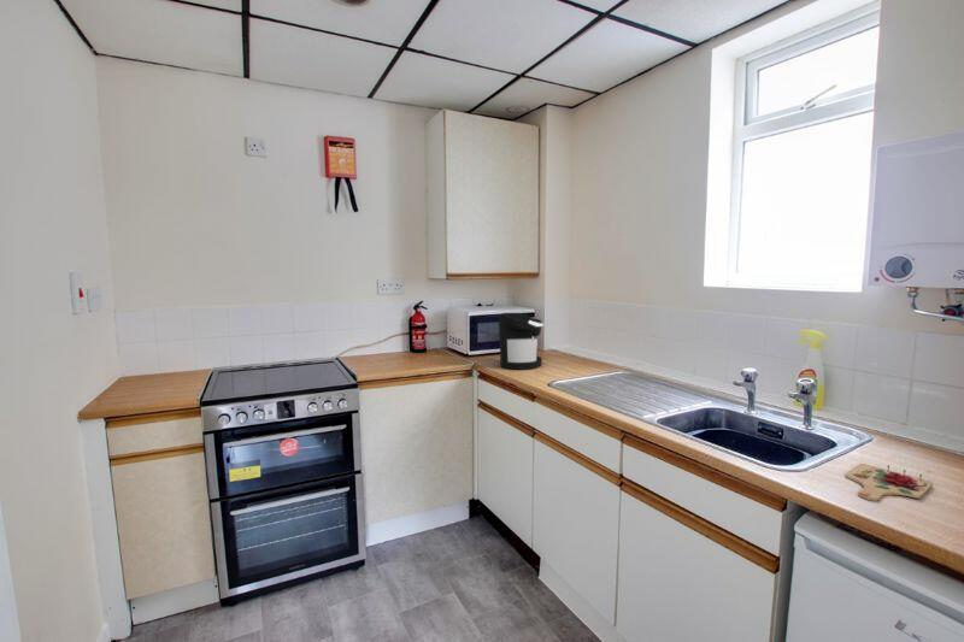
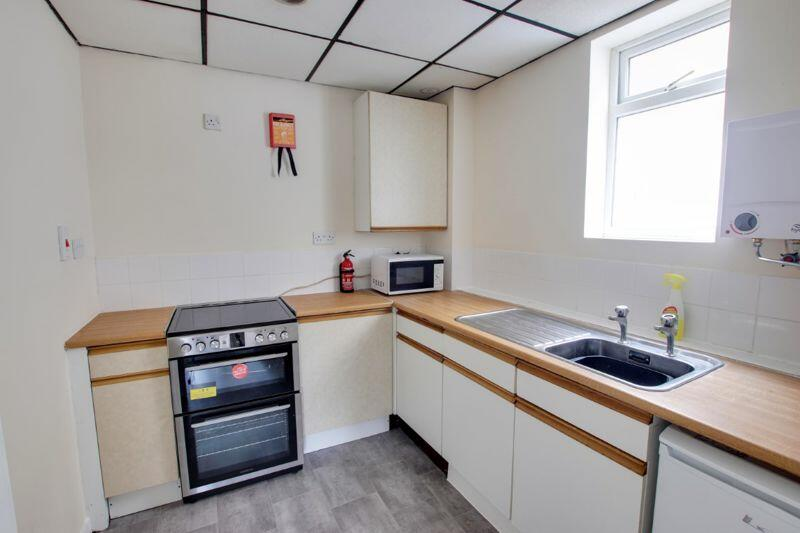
- coffee maker (522, 338)
- cutting board (881, 481)
